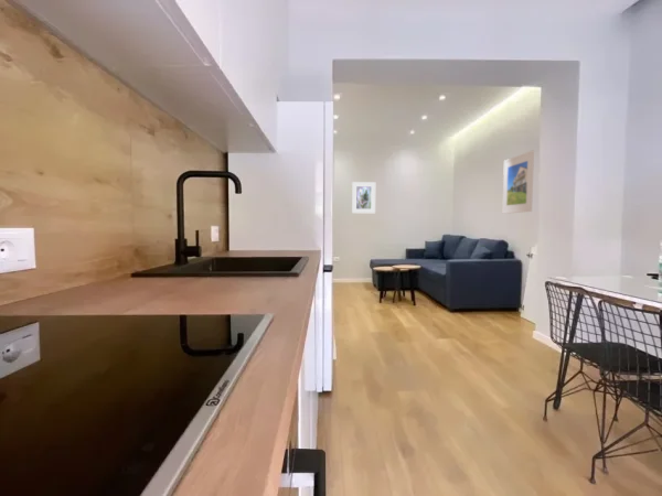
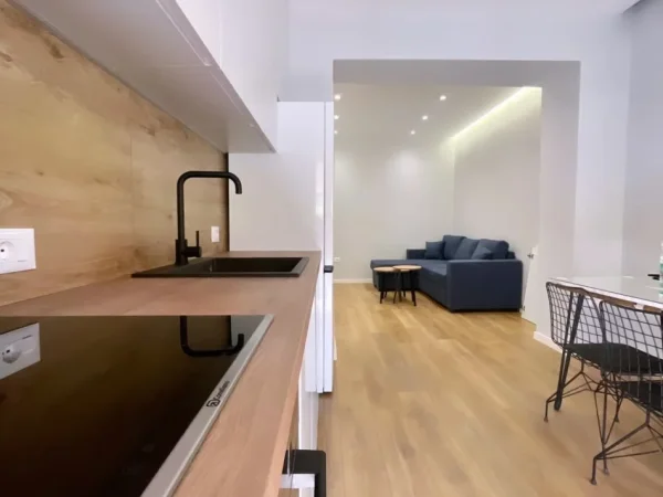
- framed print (516, 184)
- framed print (363, 197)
